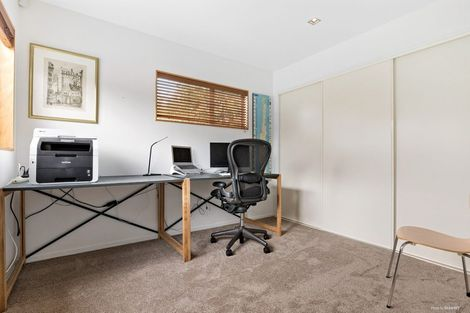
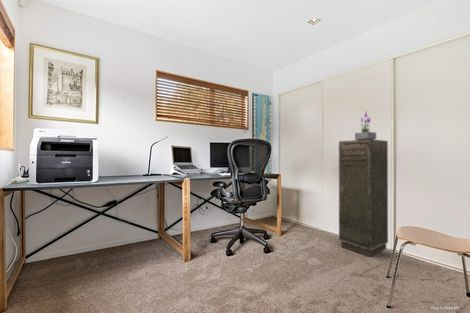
+ storage cabinet (362, 194)
+ potted plant (365, 125)
